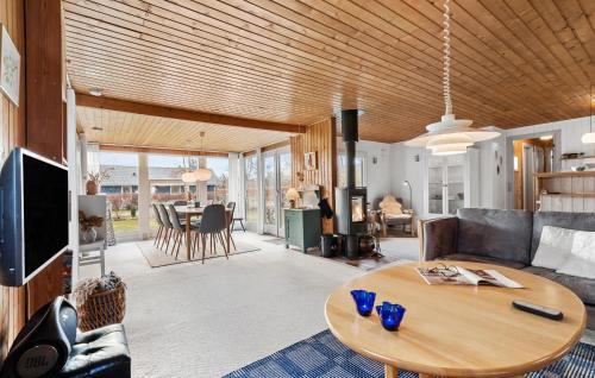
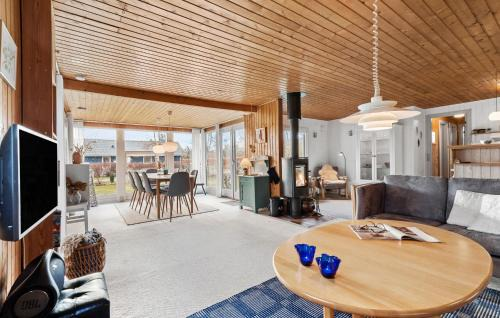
- remote control (536, 308)
